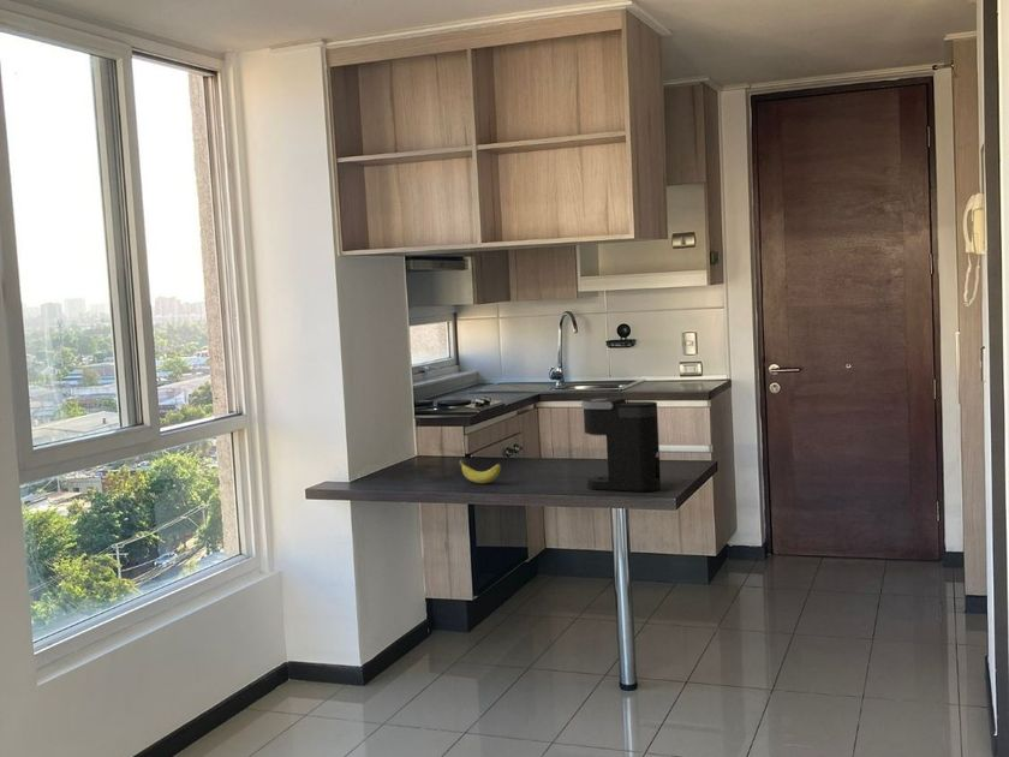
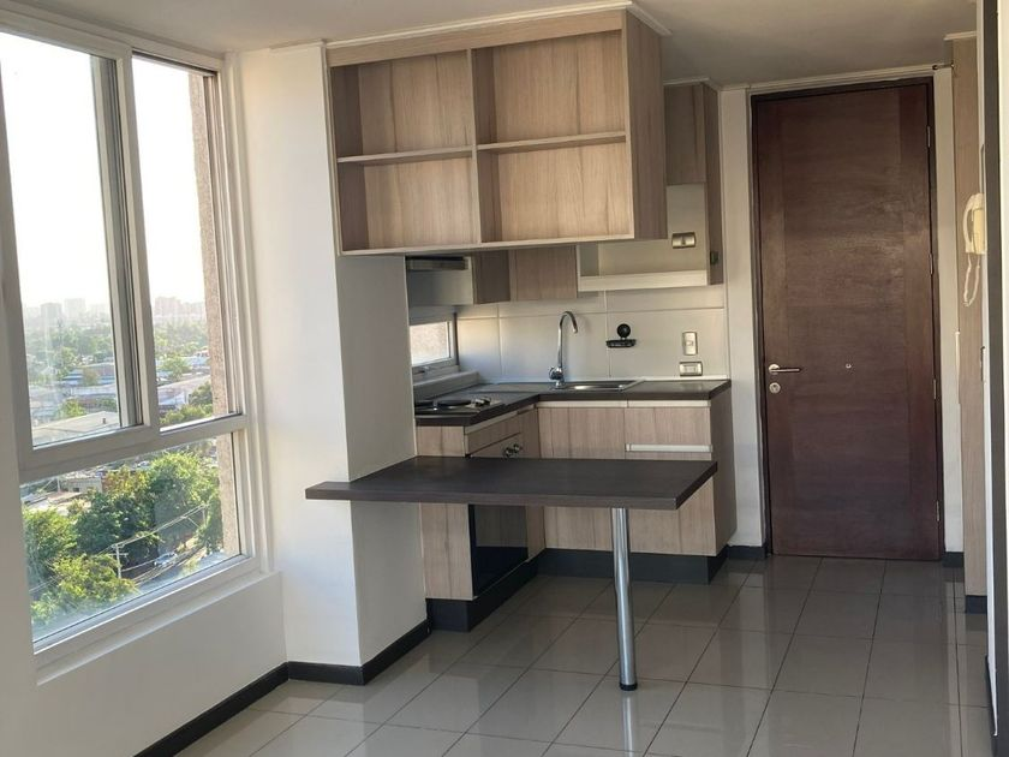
- coffee maker (620, 443)
- banana (479, 472)
